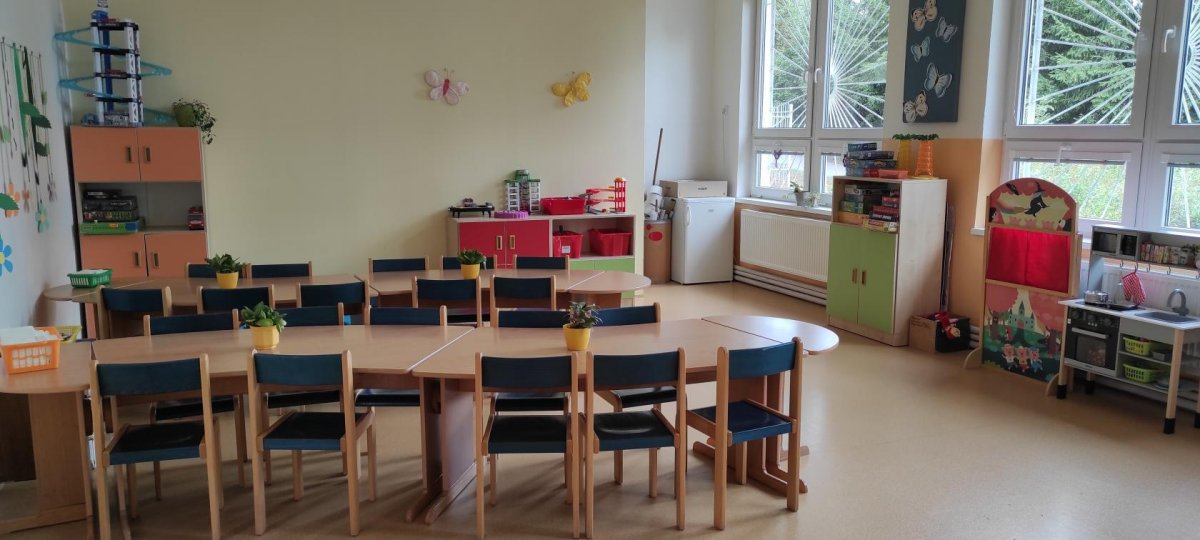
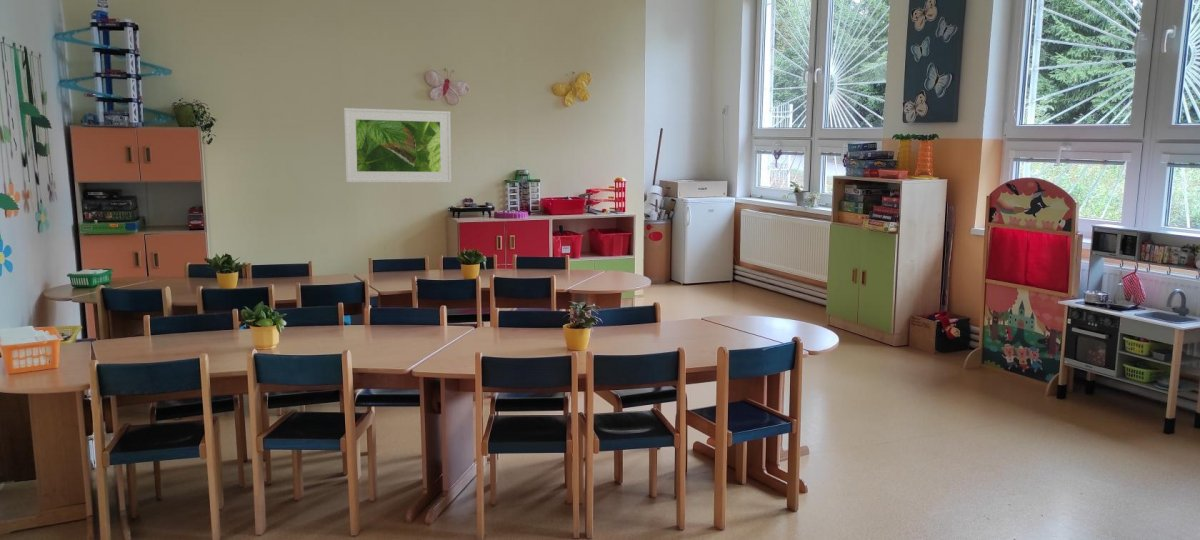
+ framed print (399, 146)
